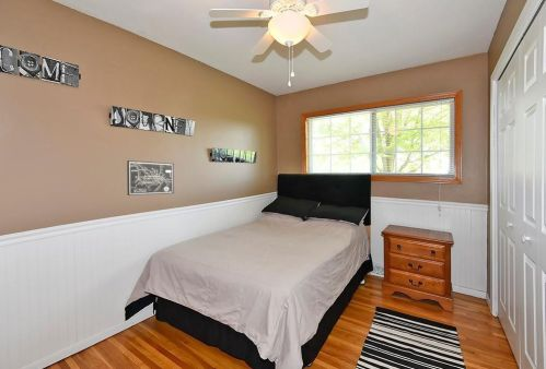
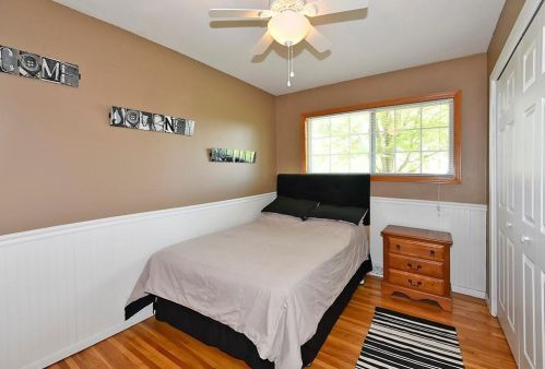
- wall art (152, 178)
